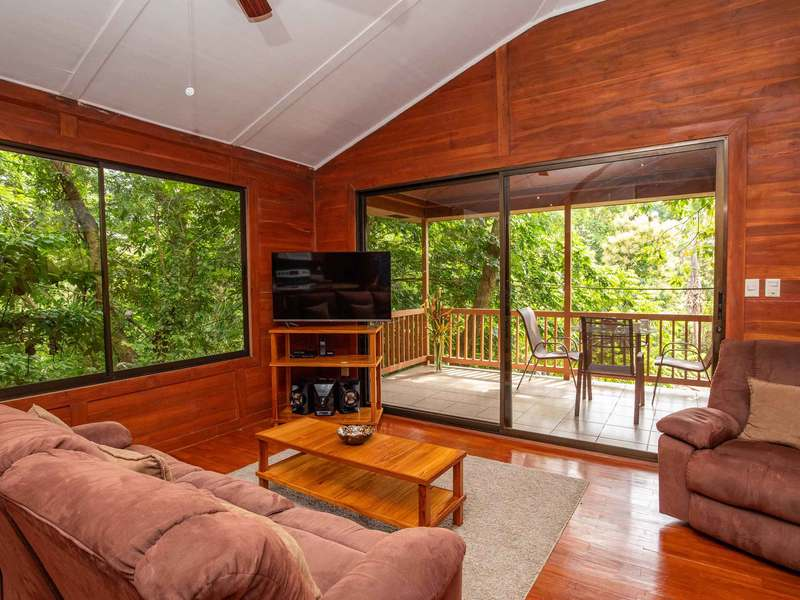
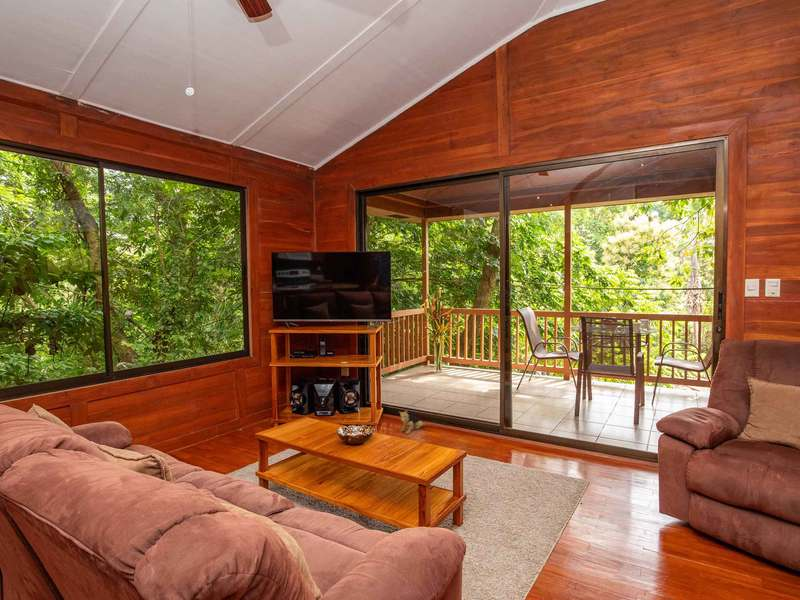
+ plush toy (412, 418)
